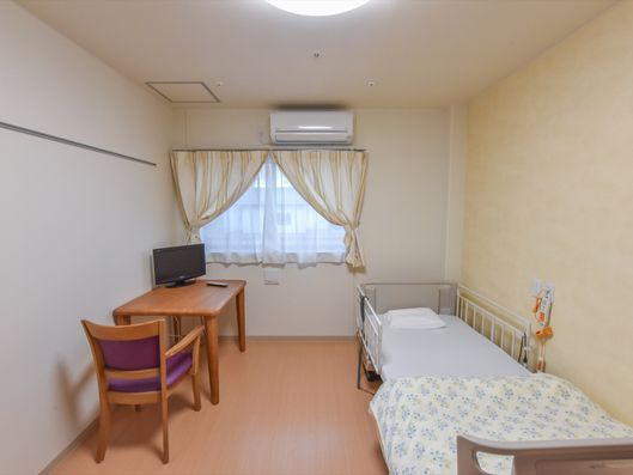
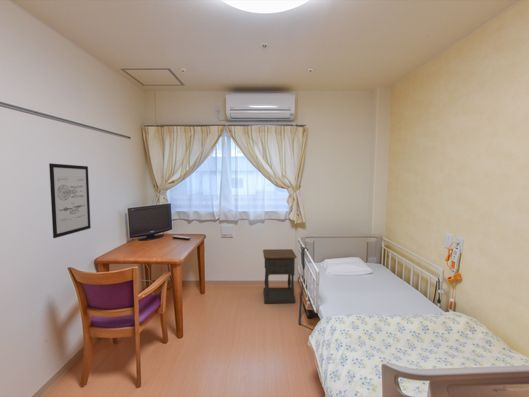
+ wall art (72, 199)
+ nightstand (278, 274)
